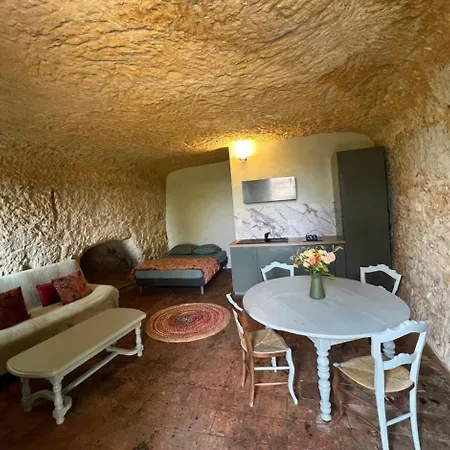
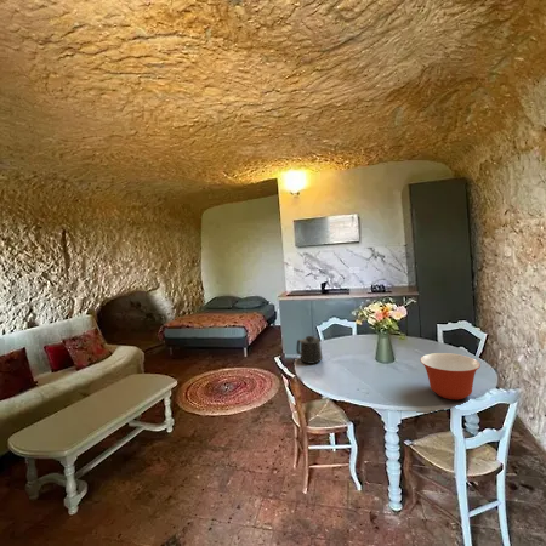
+ mug (307, 348)
+ mixing bowl (449, 377)
